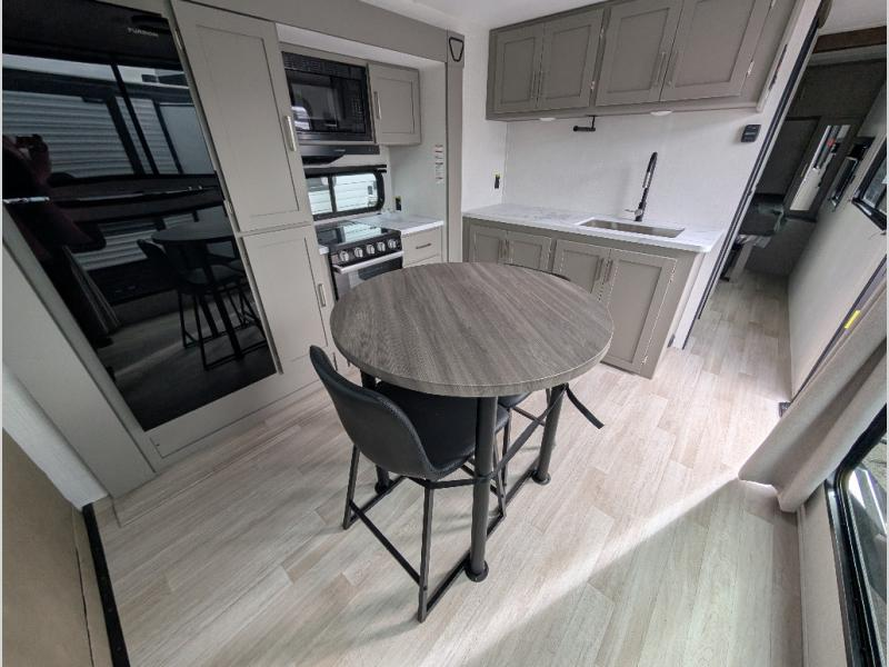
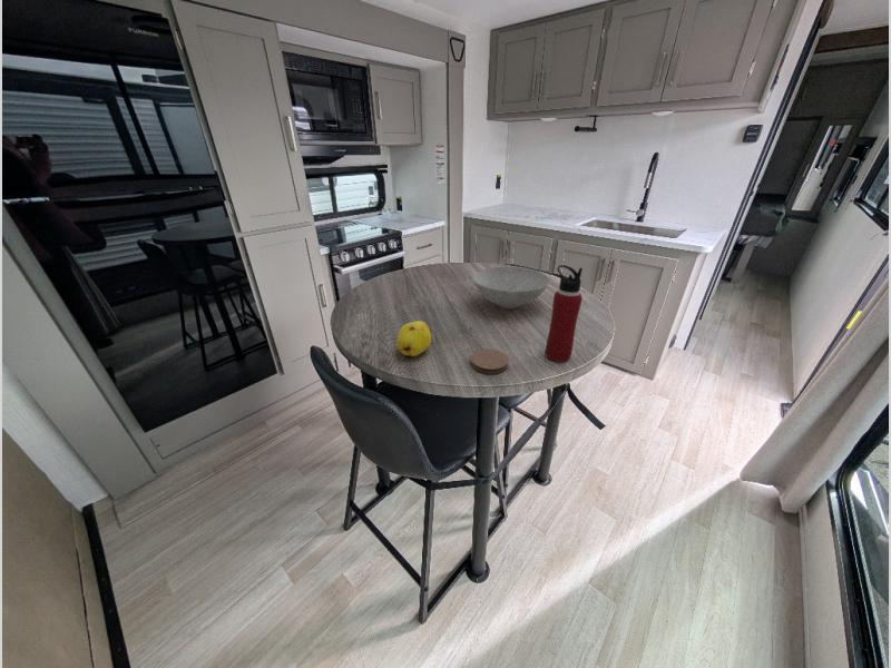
+ water bottle (565, 314)
+ bowl (509, 291)
+ fruit (414, 336)
+ coaster (489, 360)
